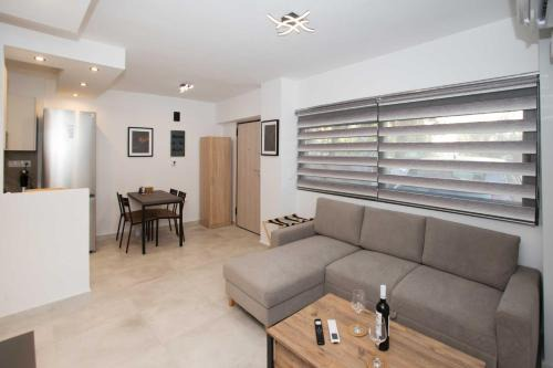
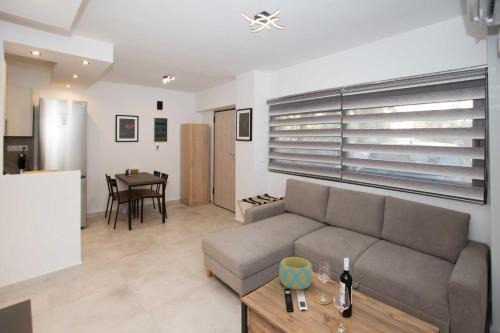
+ bowl (295, 272)
